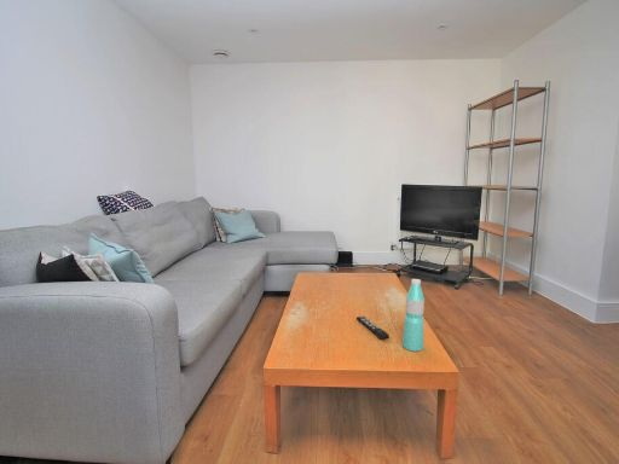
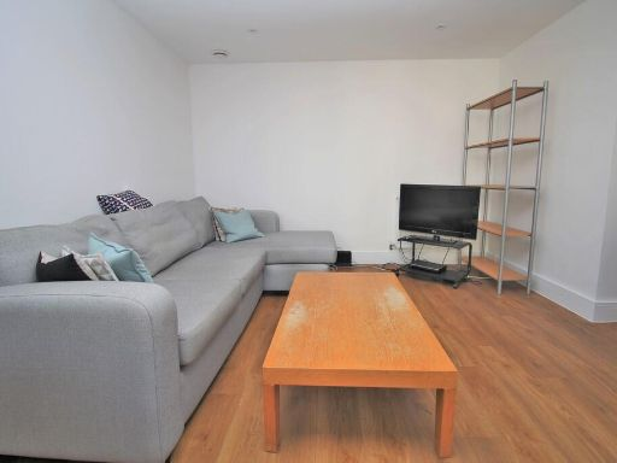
- remote control (371, 326)
- water bottle (413, 313)
